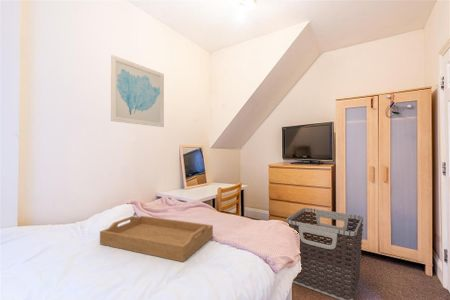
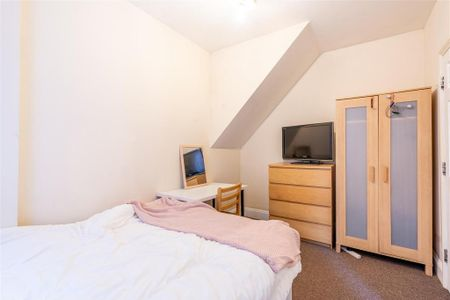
- serving tray (158, 232)
- wall art (140, 94)
- clothes hamper (325, 247)
